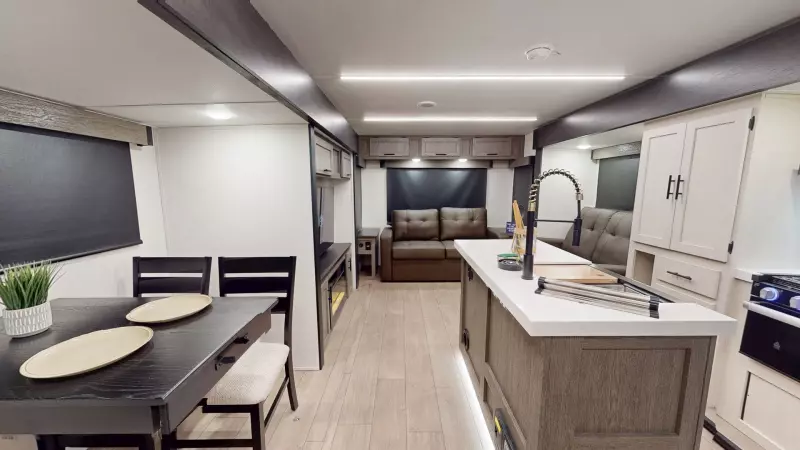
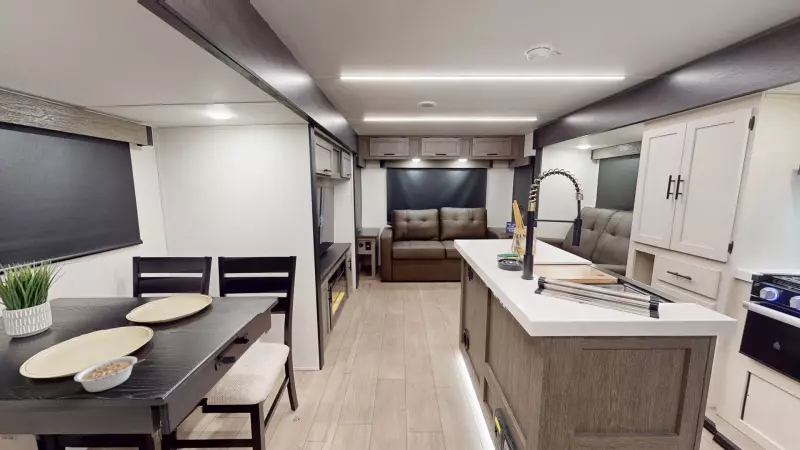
+ legume (110, 372)
